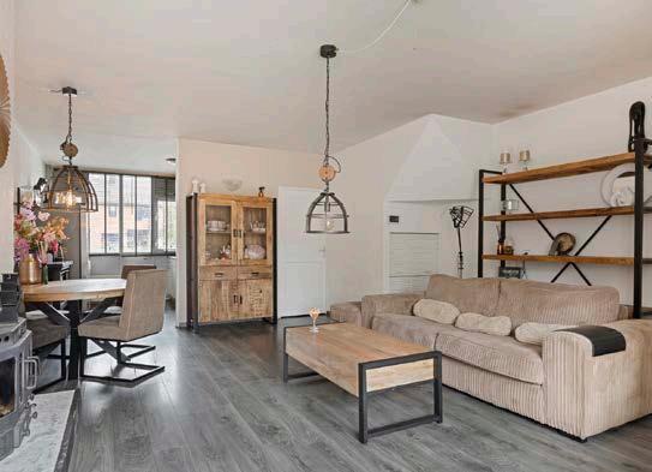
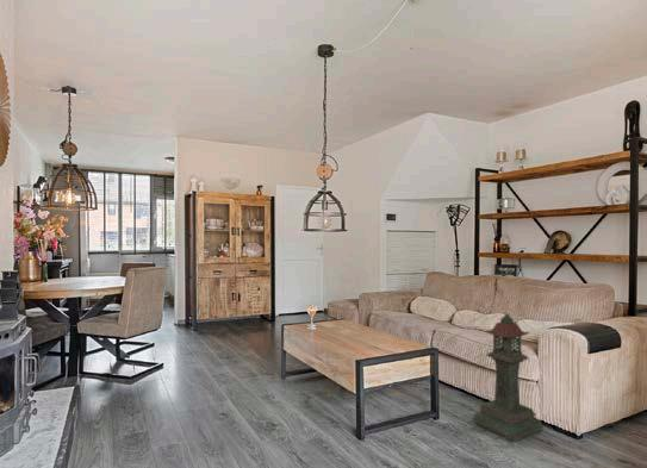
+ lantern (506, 369)
